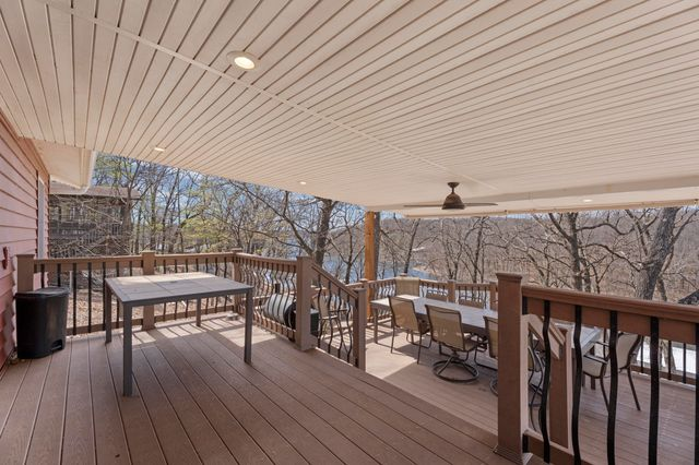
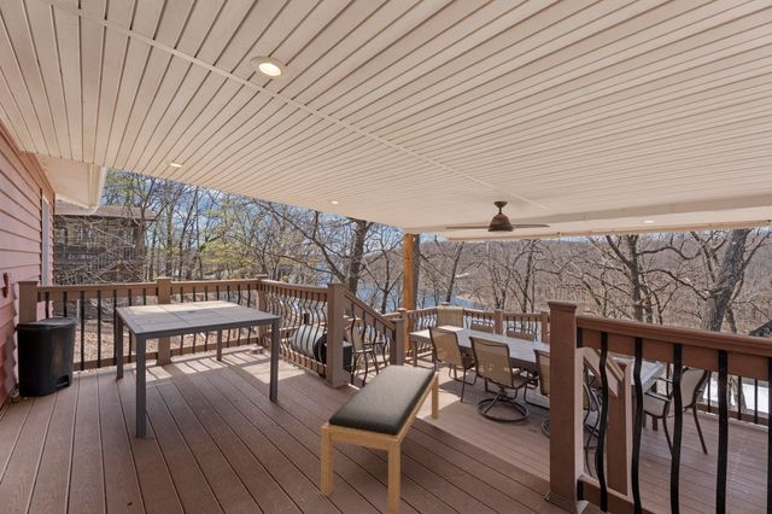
+ bench (391, 417)
